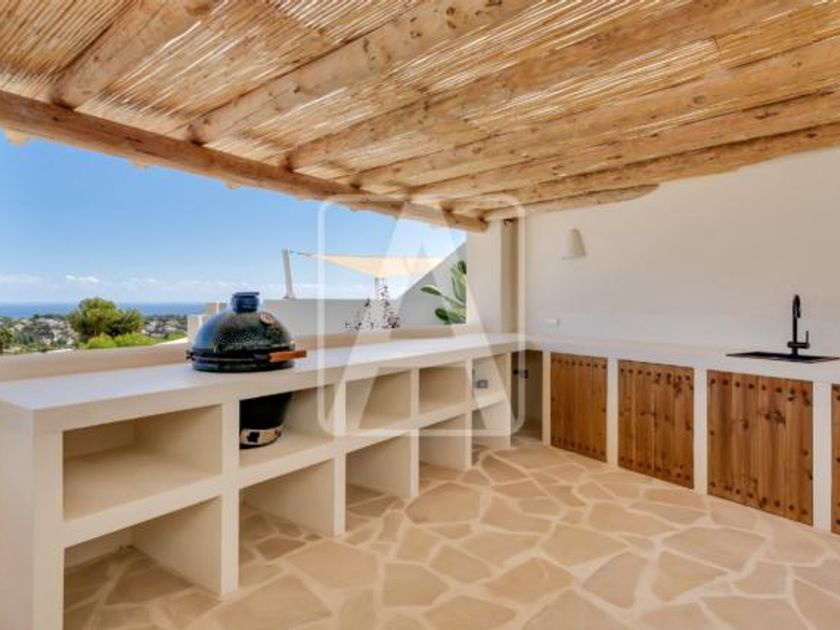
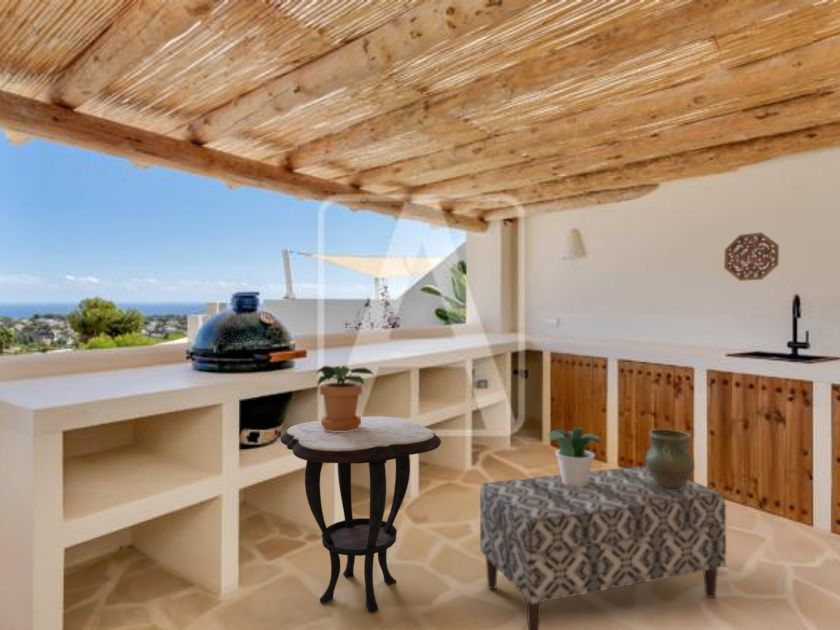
+ side table (351, 510)
+ ceramic jug (667, 458)
+ decorative platter (750, 257)
+ potted plant (573, 457)
+ potted plant (342, 395)
+ bench (599, 539)
